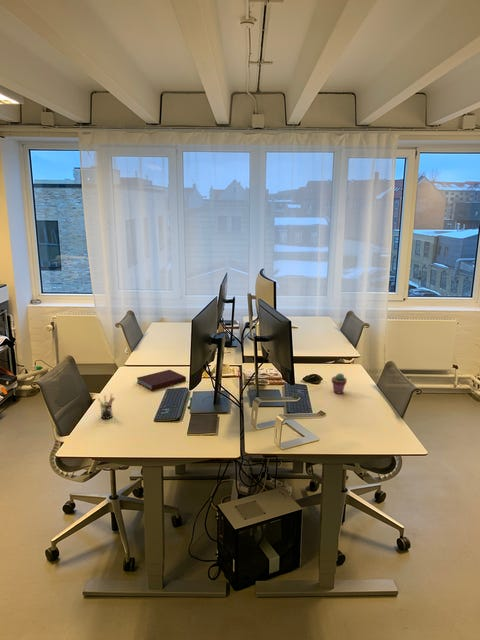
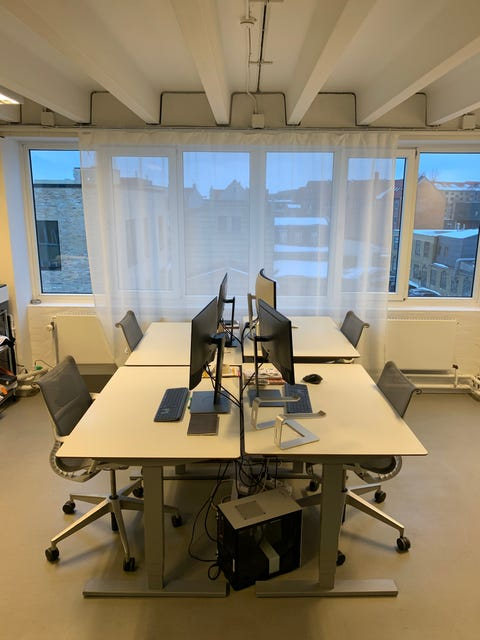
- potted succulent (339, 382)
- pen holder (106, 405)
- notebook (161, 379)
